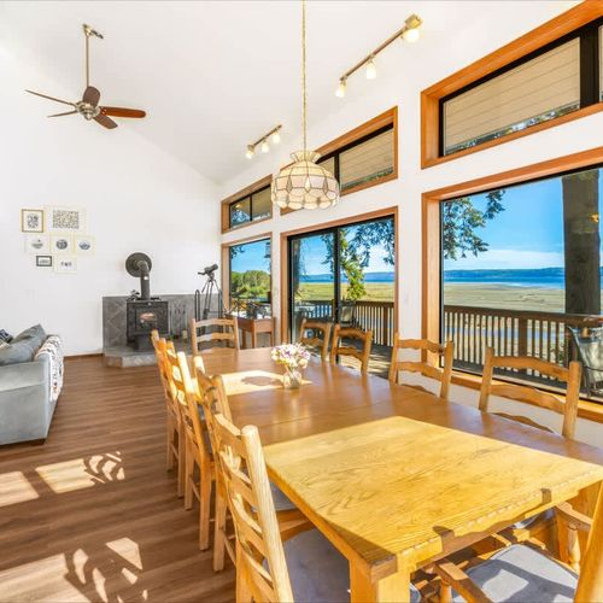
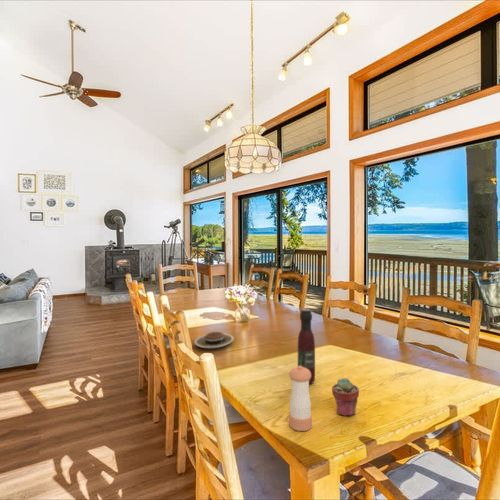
+ plate (214, 338)
+ pepper shaker (300, 395)
+ wine bottle (306, 345)
+ potted succulent (345, 395)
